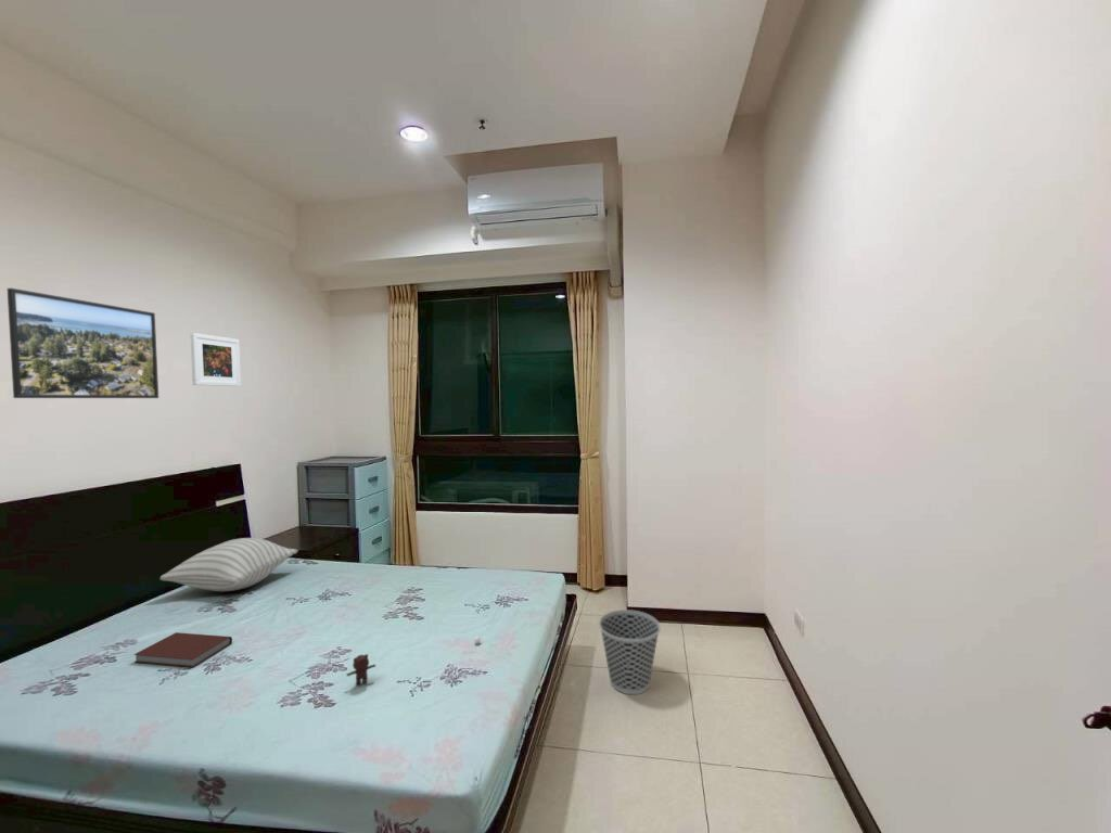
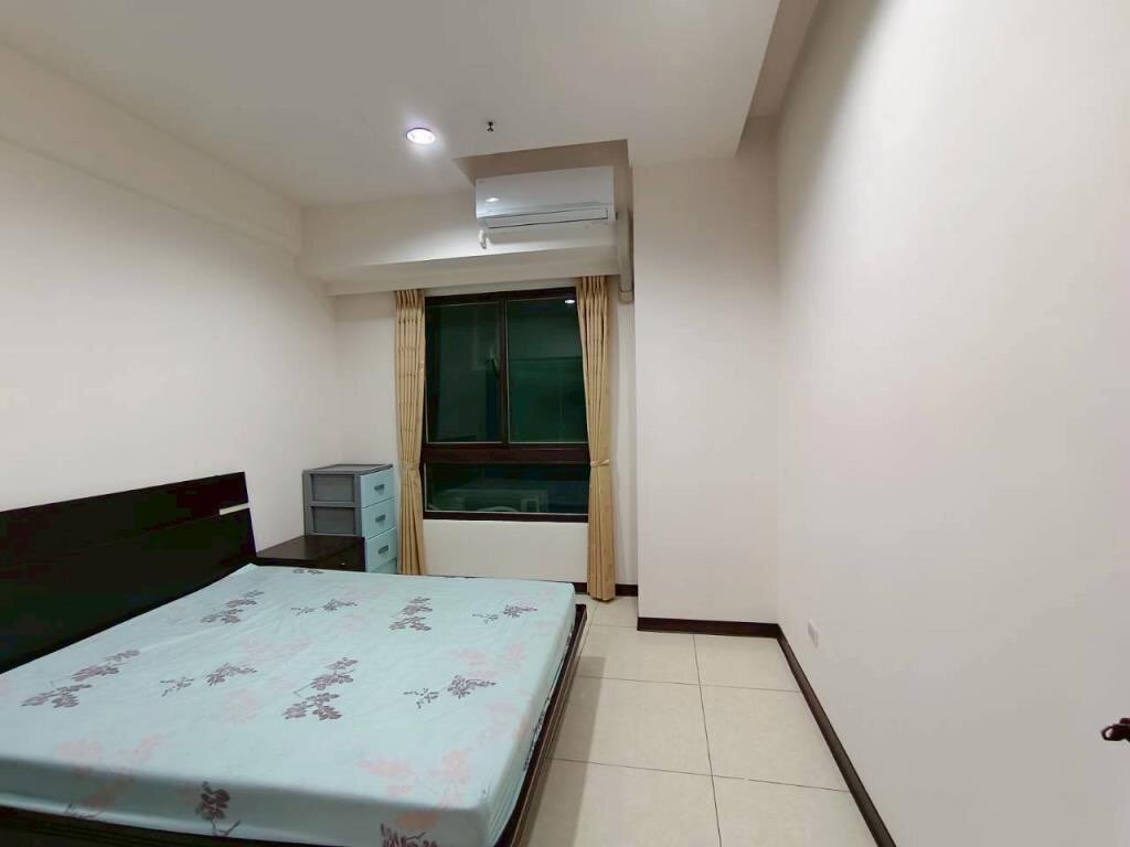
- bear (374, 664)
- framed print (217, 360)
- book (184, 648)
- pillow (233, 563)
- wastebasket (629, 652)
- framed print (92, 350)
